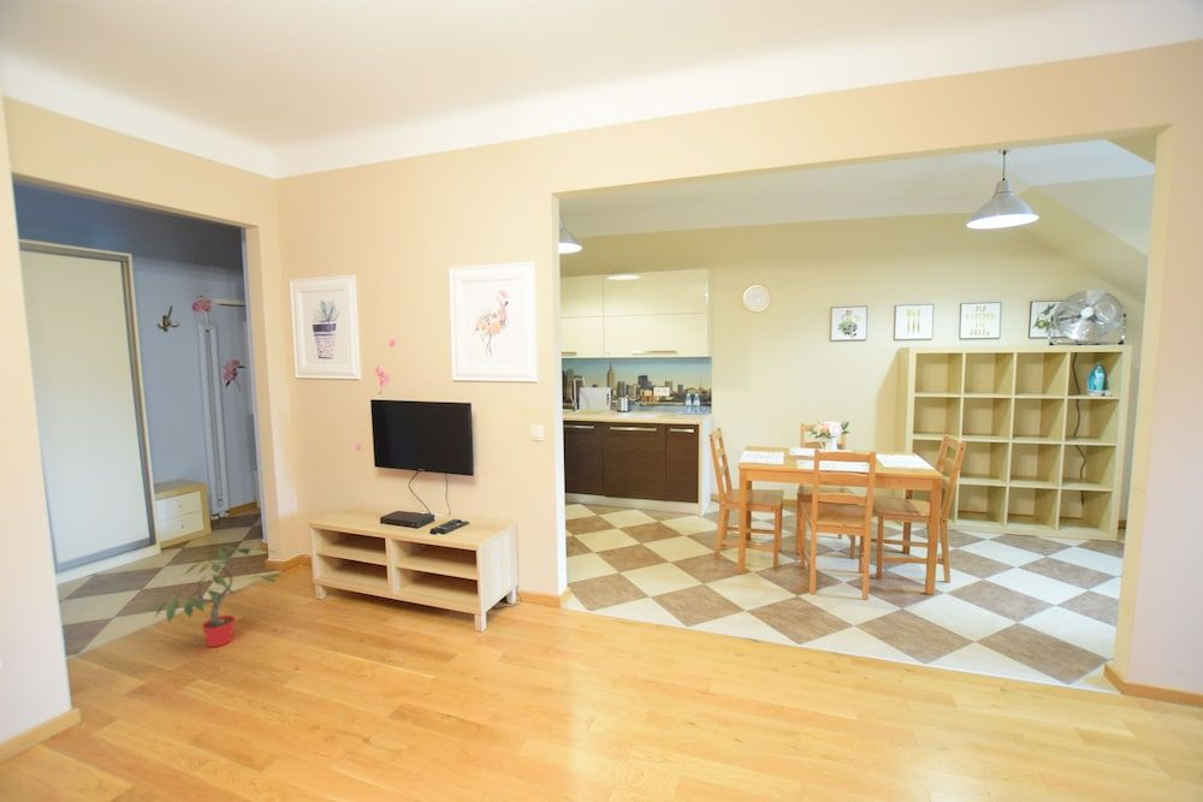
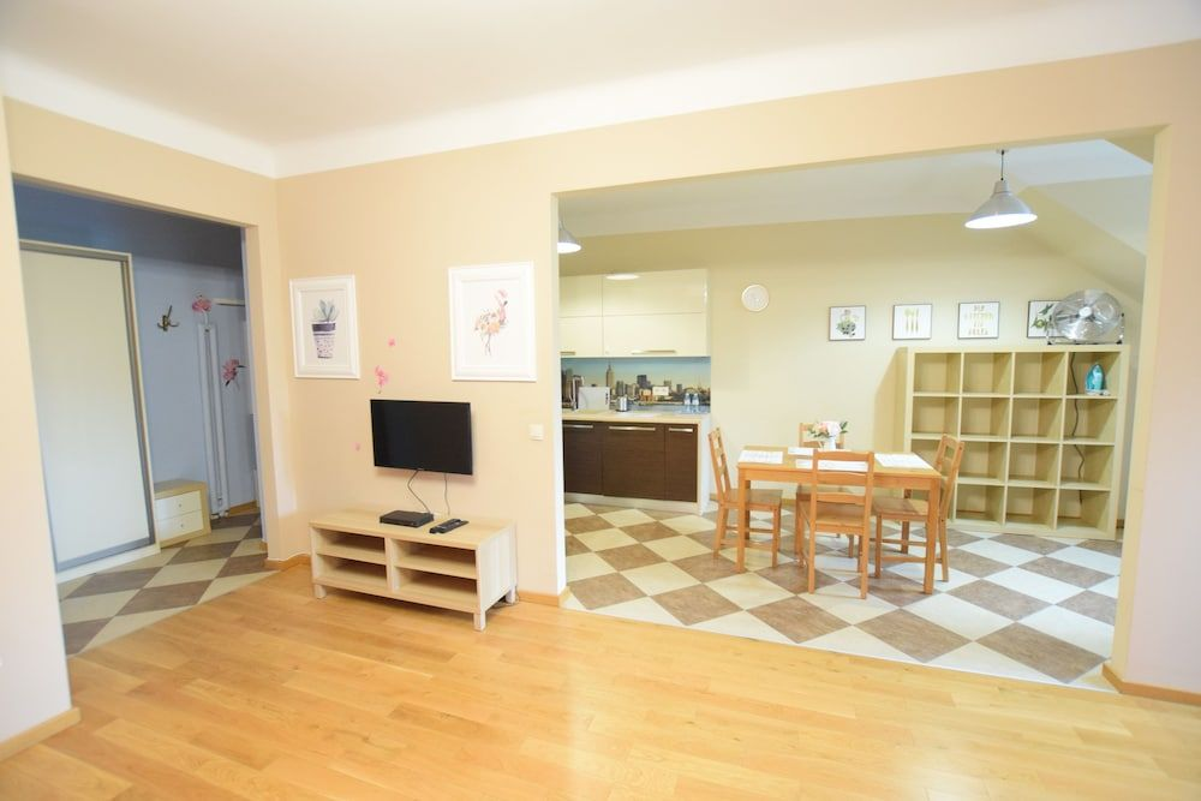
- potted plant (224, 594)
